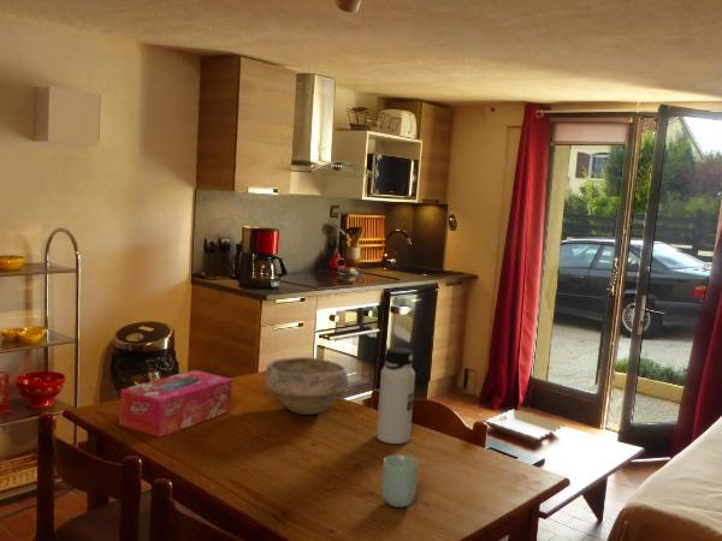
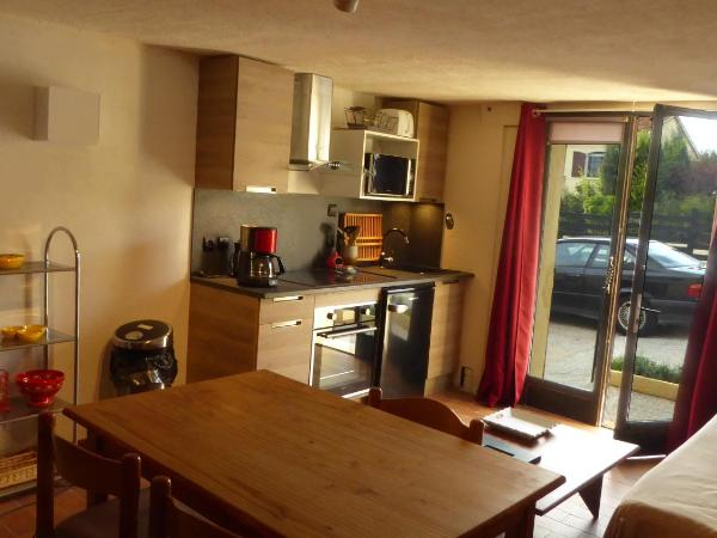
- cup (398, 482)
- bowl (306, 387)
- tissue box (178, 400)
- water bottle (396, 393)
